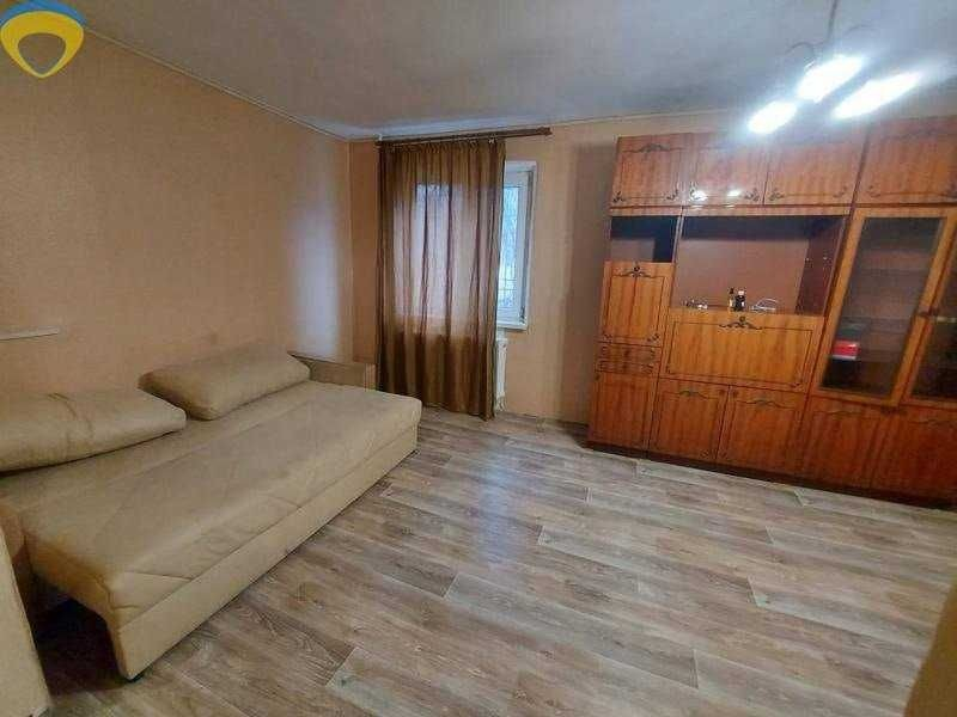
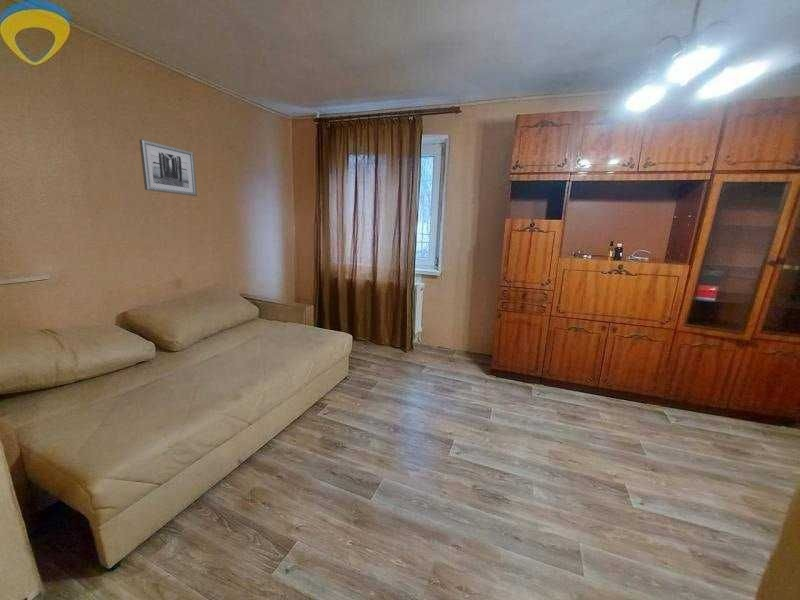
+ wall art (170, 170)
